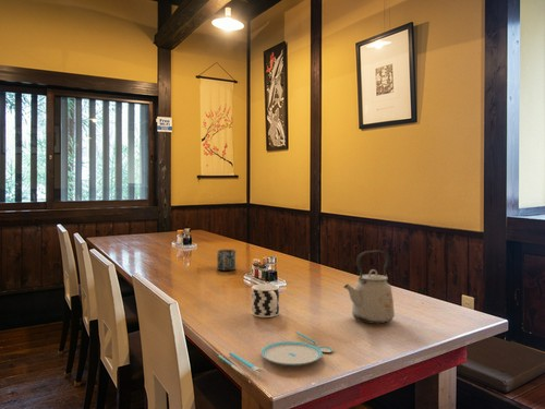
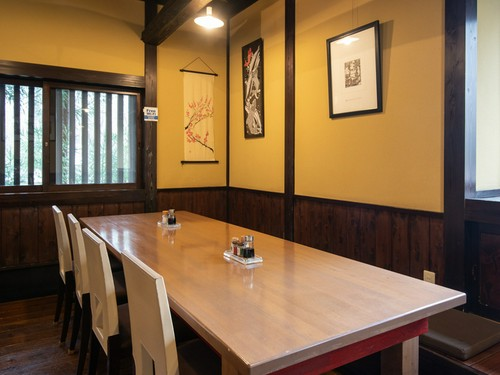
- kettle (366, 286)
- cup (225, 258)
- plate (280, 353)
- cup (267, 301)
